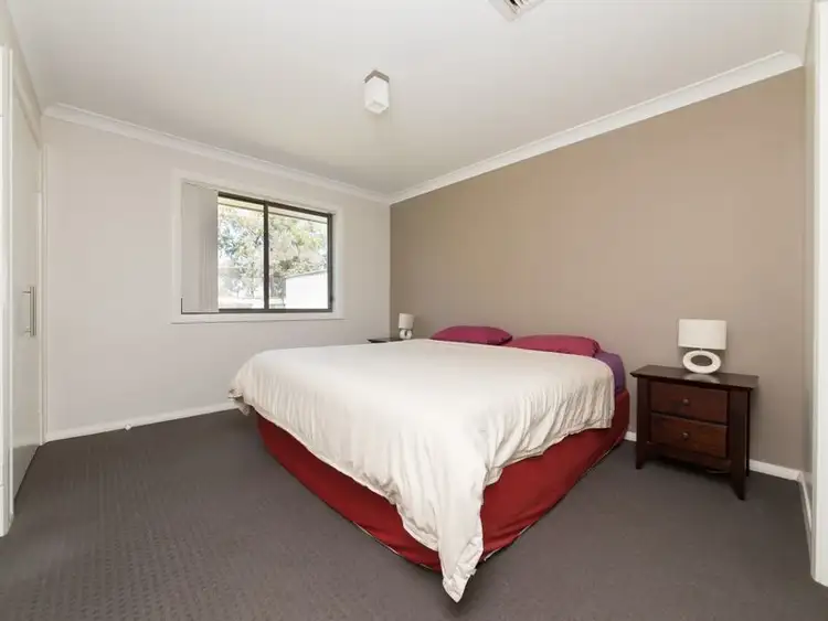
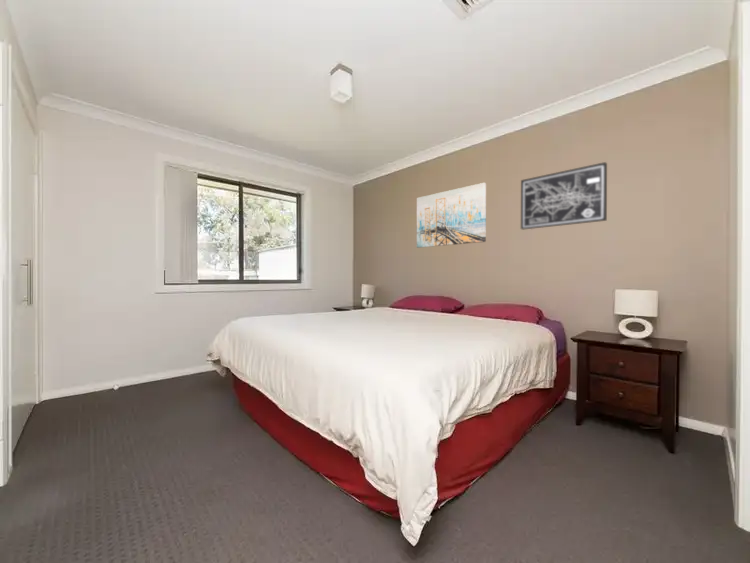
+ wall art (560, 198)
+ wall art (448, 218)
